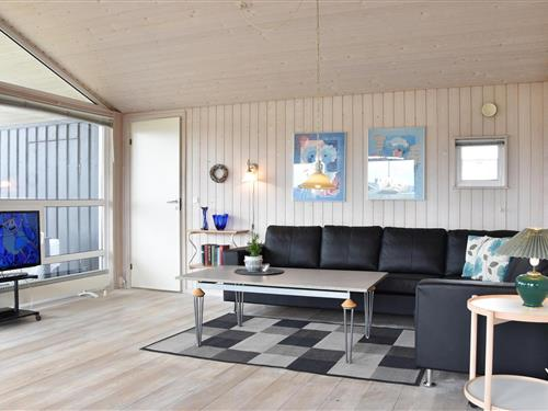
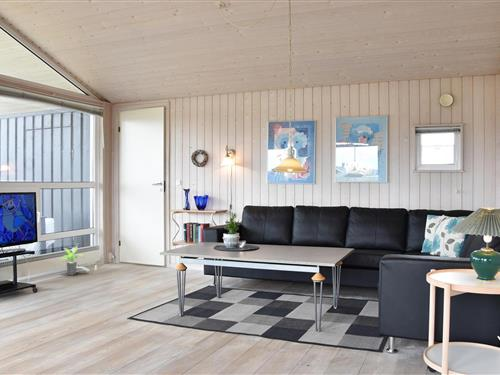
+ potted plant (71, 260)
